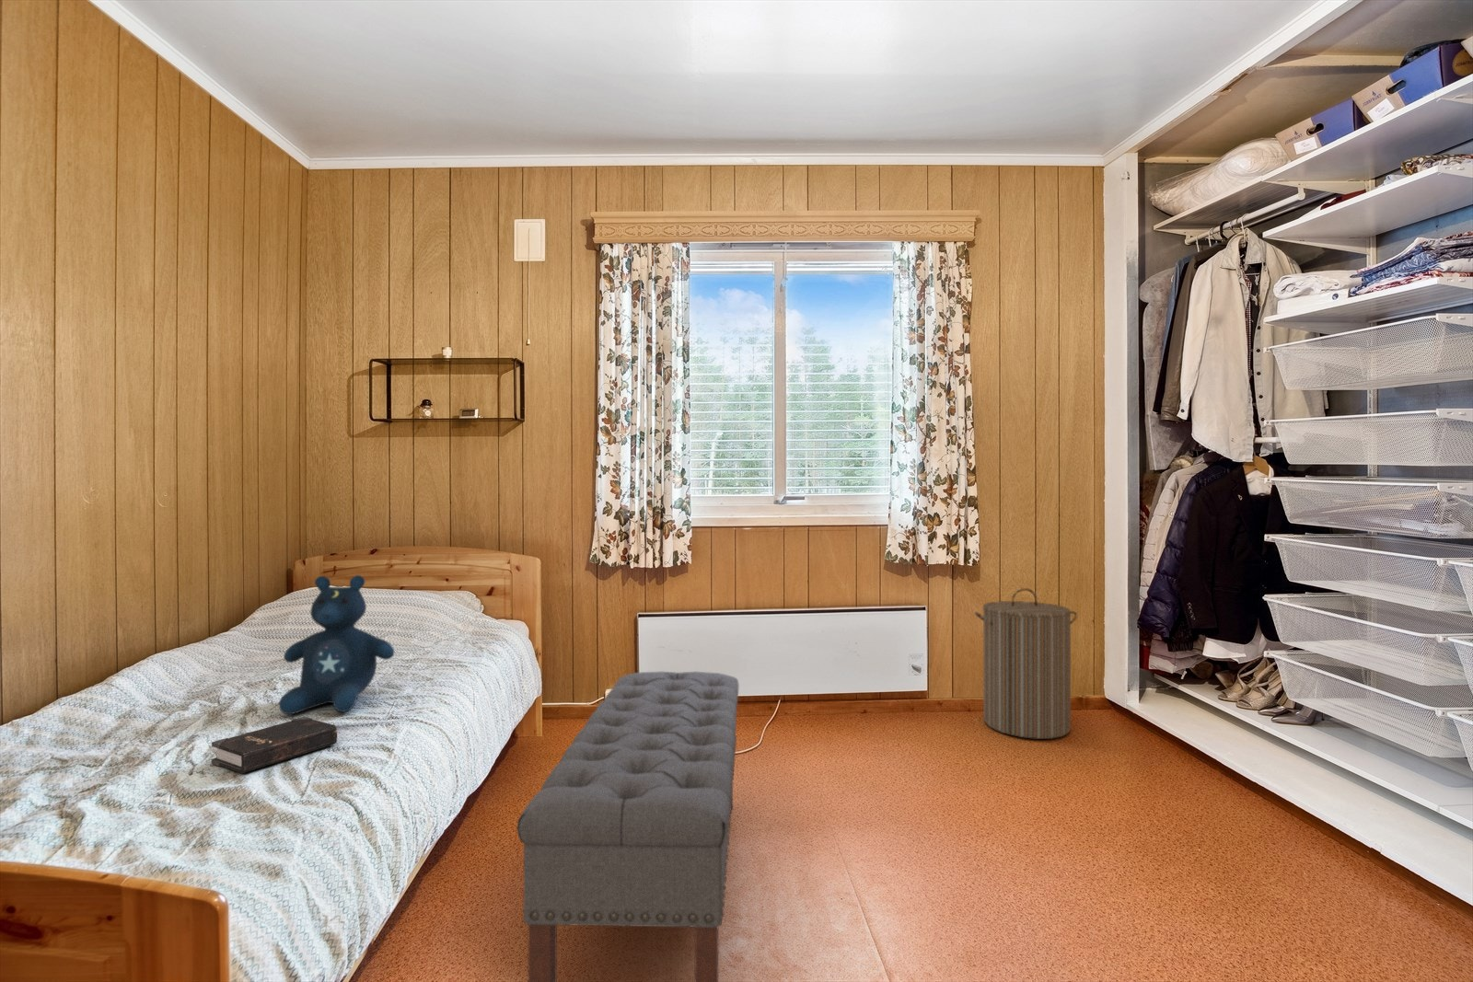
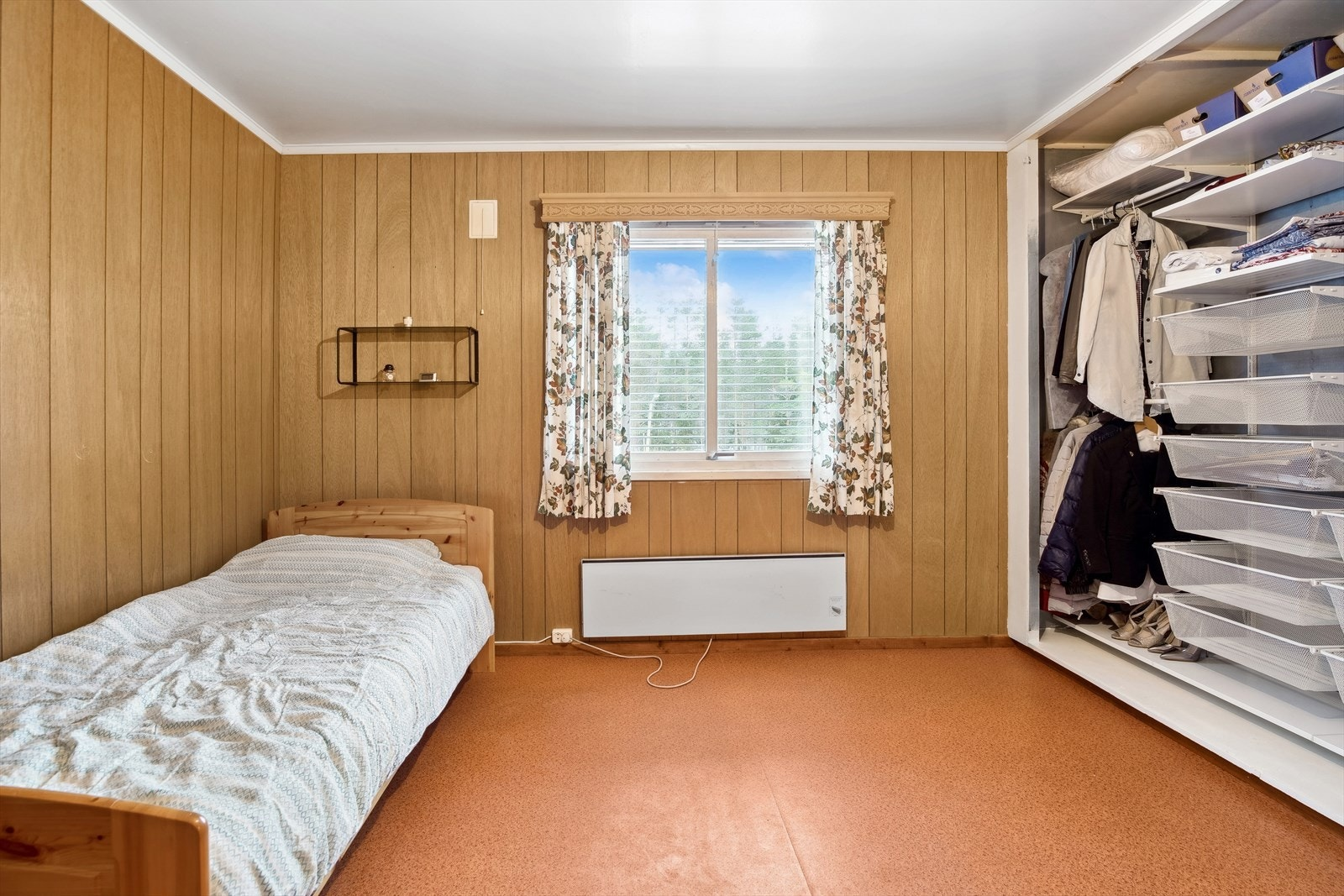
- stuffed bear (331, 640)
- bench (658, 806)
- laundry hamper (1026, 656)
- hardback book (276, 744)
